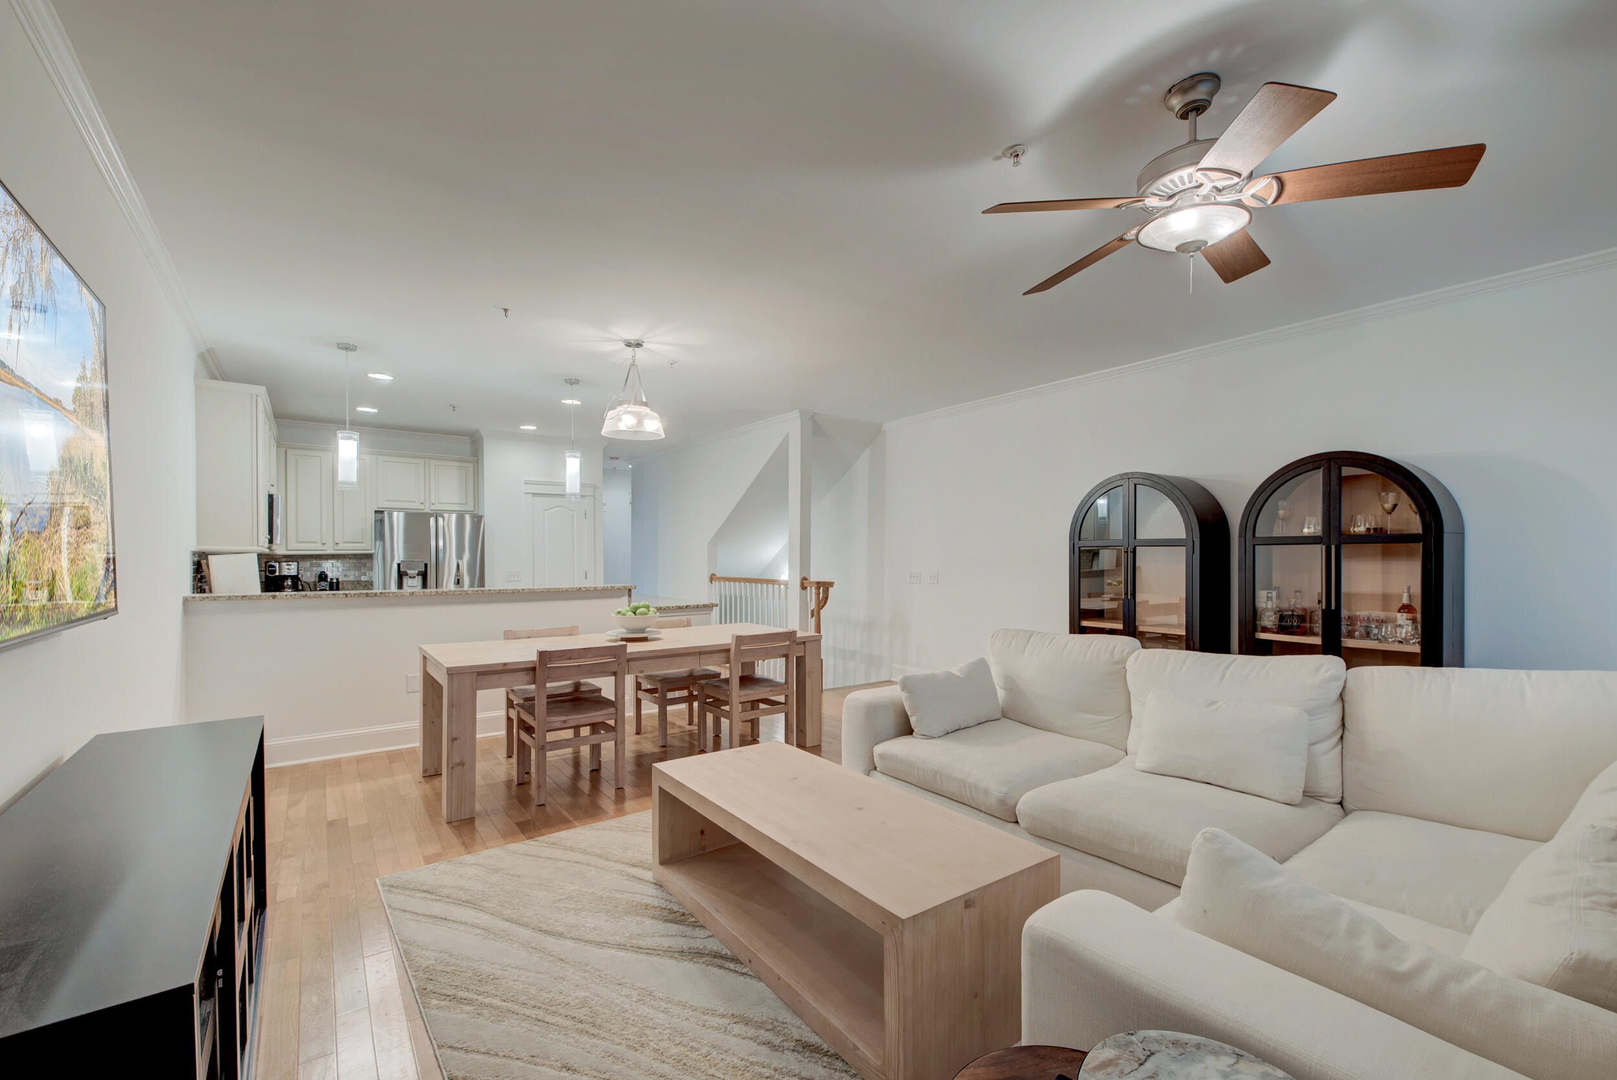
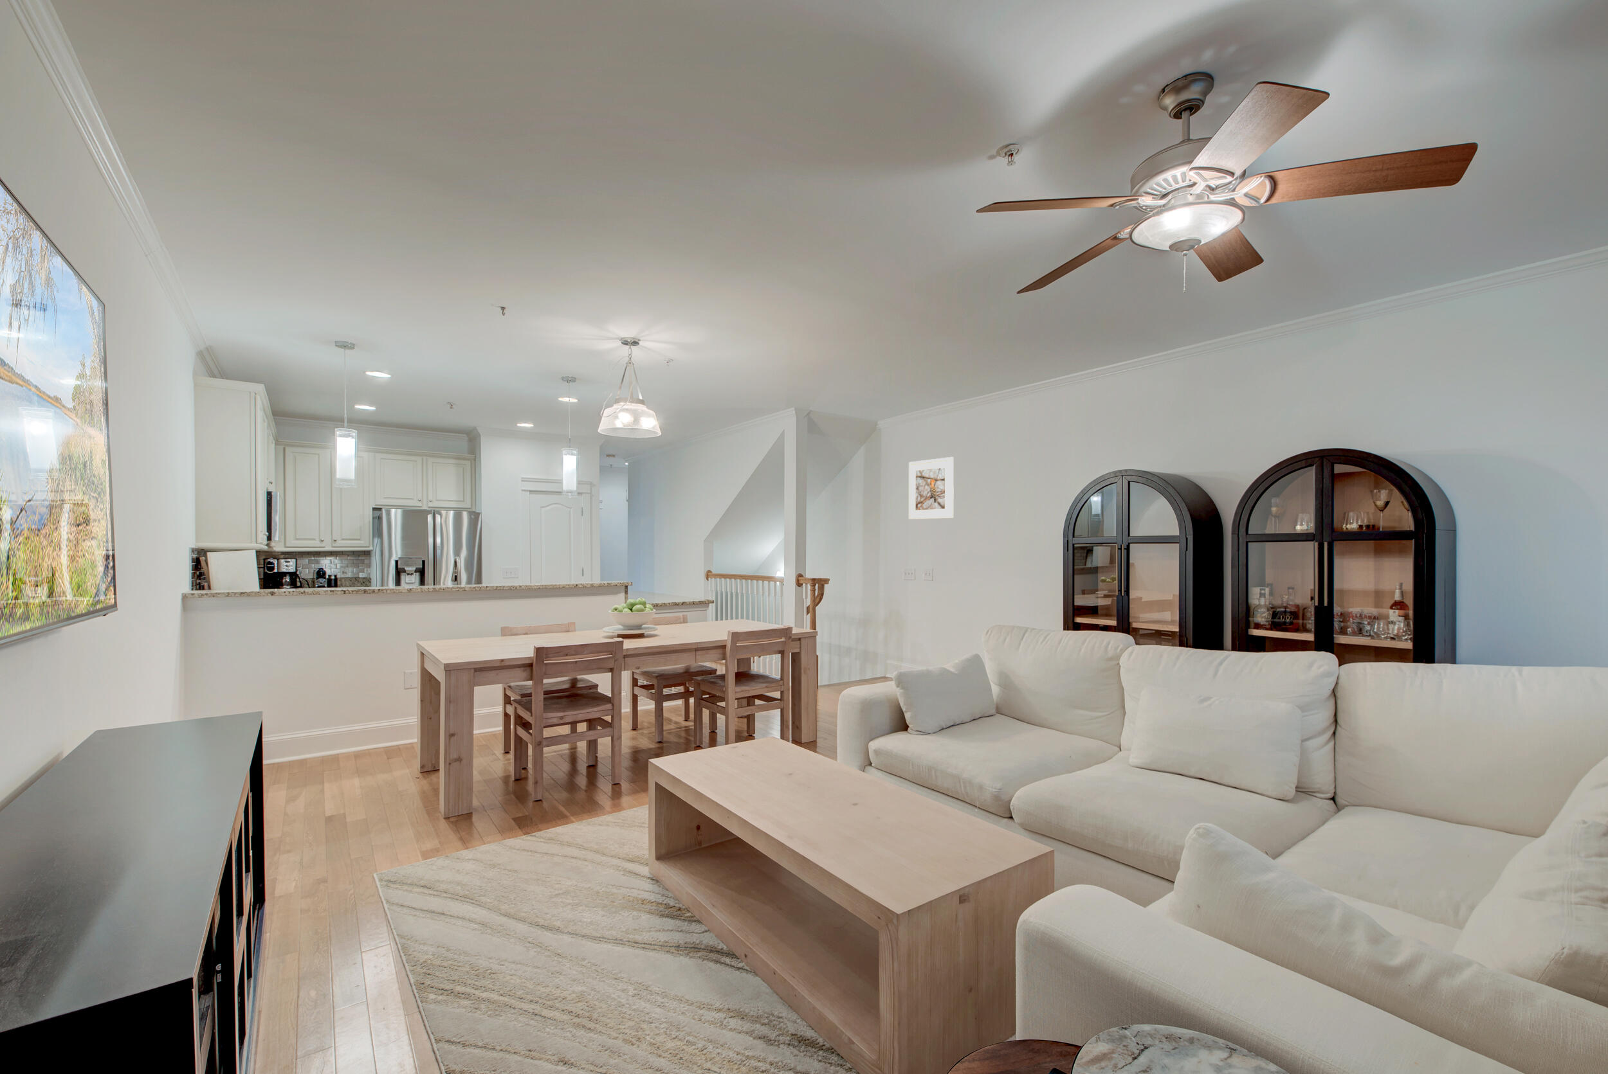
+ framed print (931, 489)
